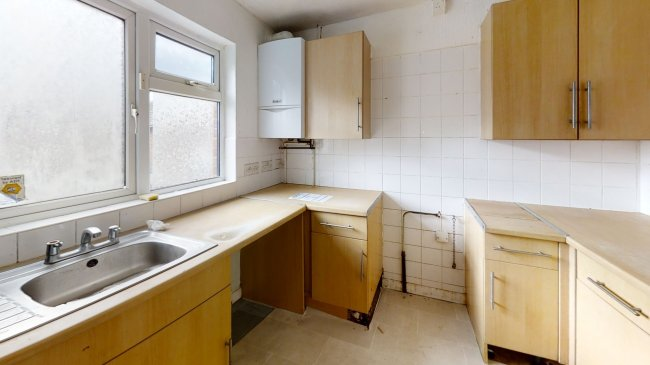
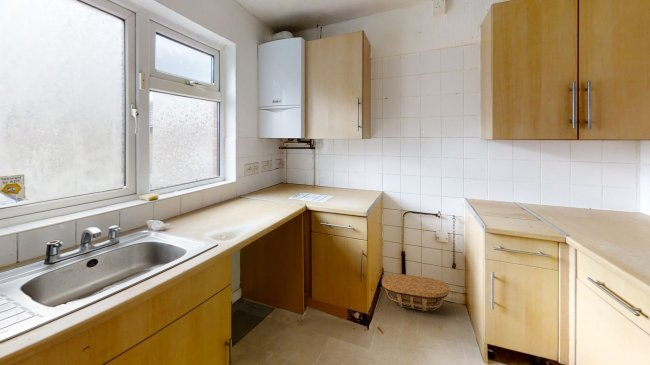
+ basket (414, 295)
